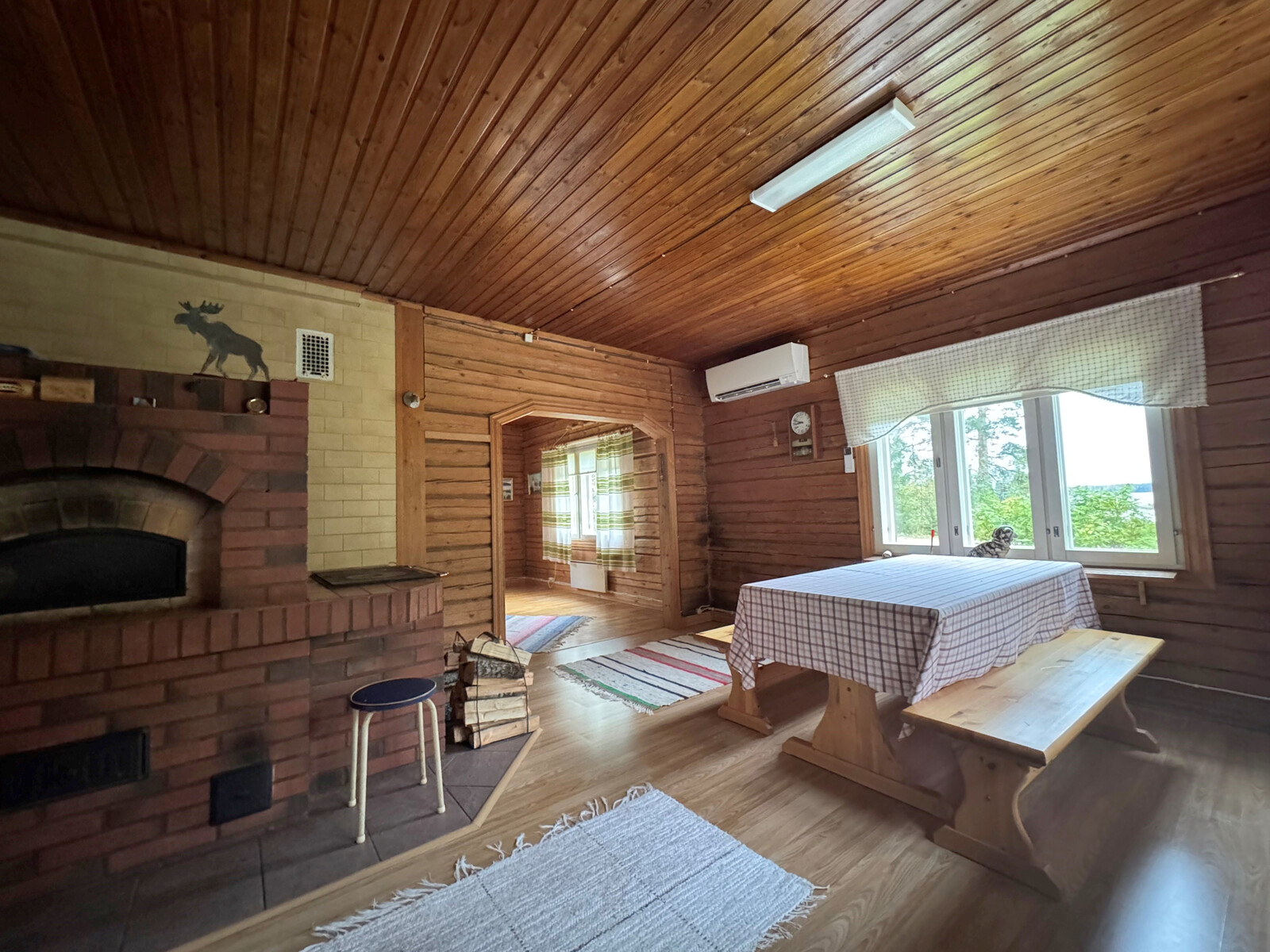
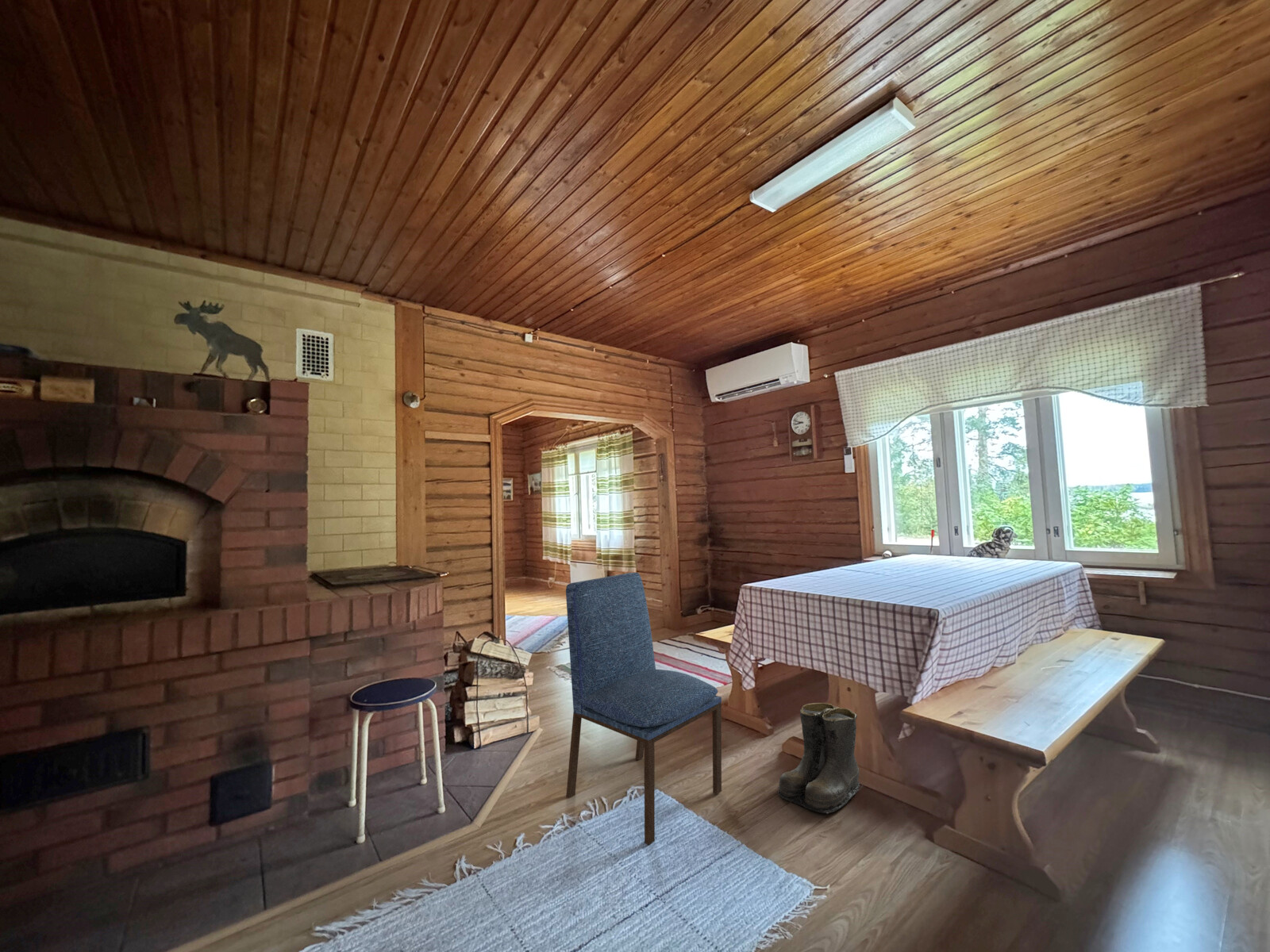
+ boots (818, 752)
+ dining chair (641, 686)
